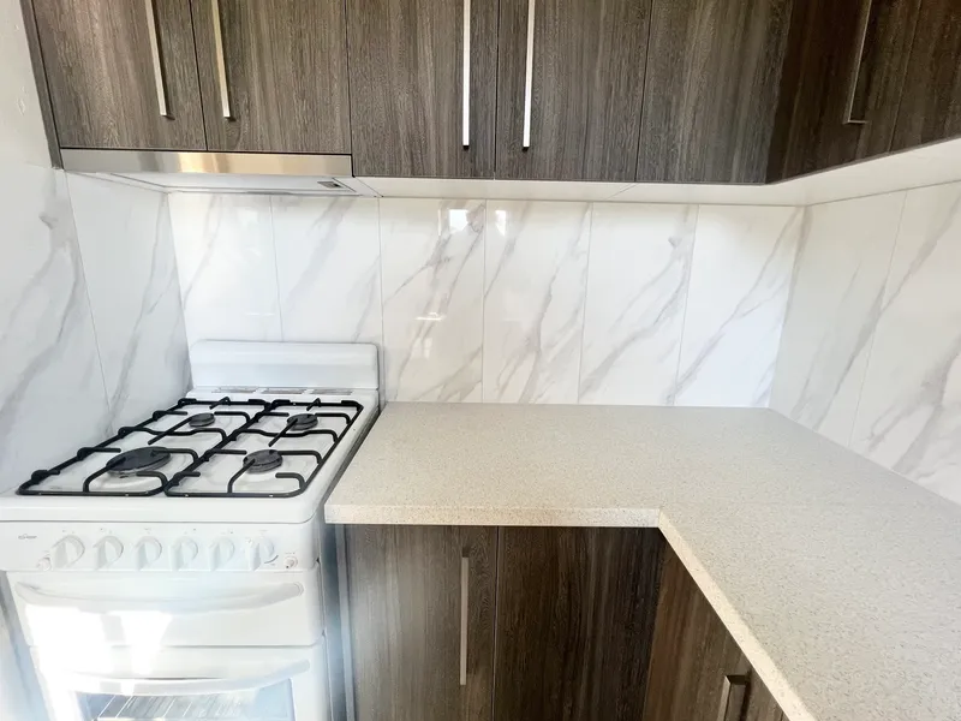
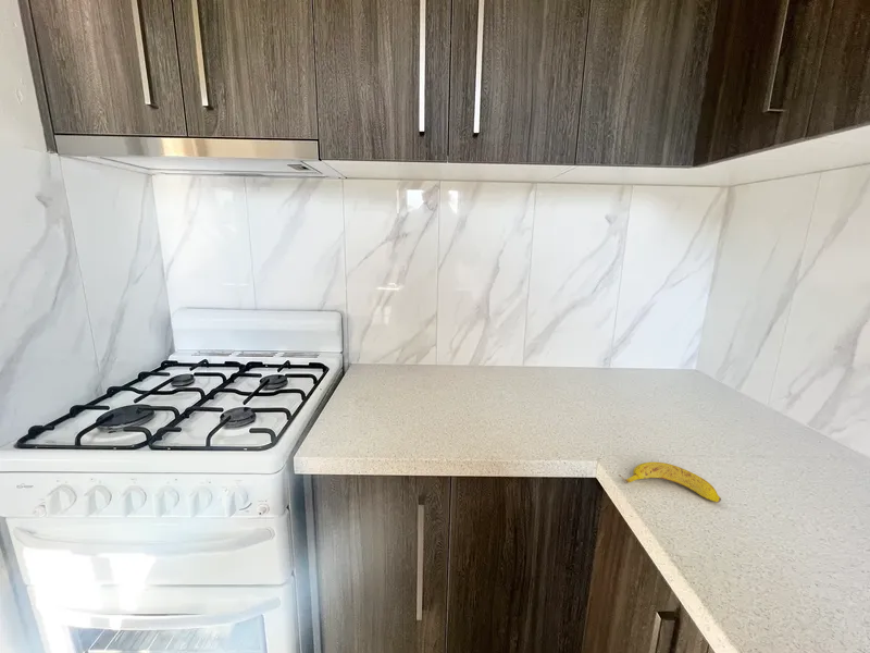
+ banana (670, 480)
